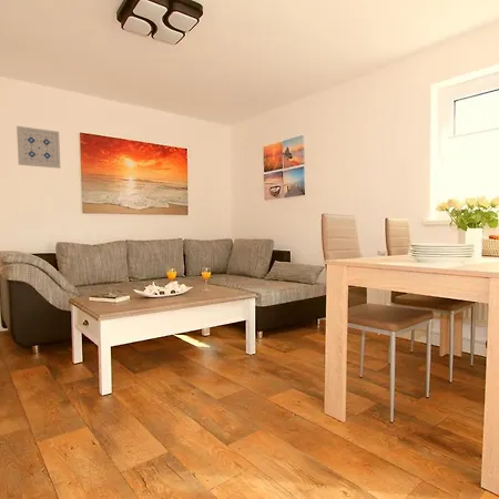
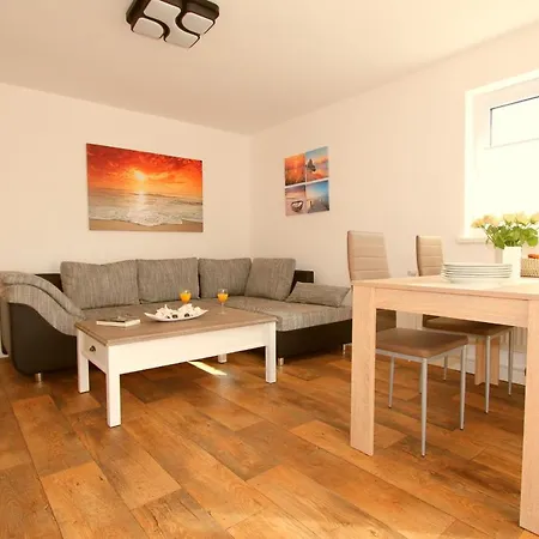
- wall art (39, 147)
